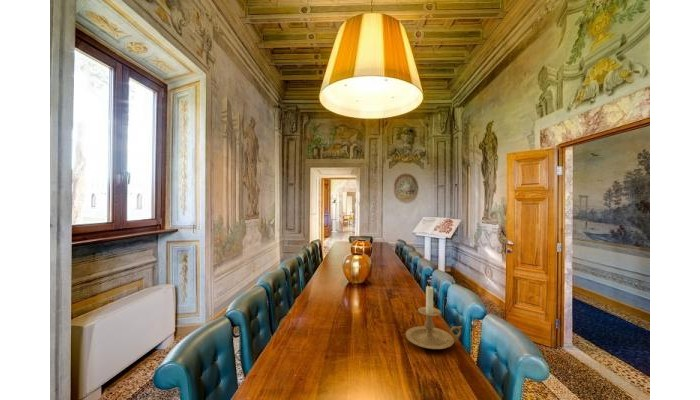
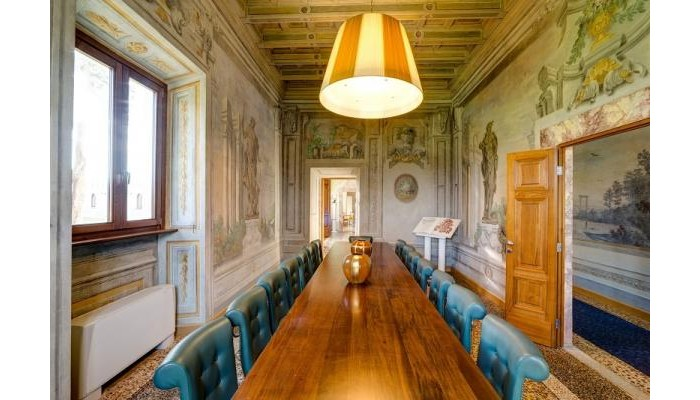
- candle holder (429, 313)
